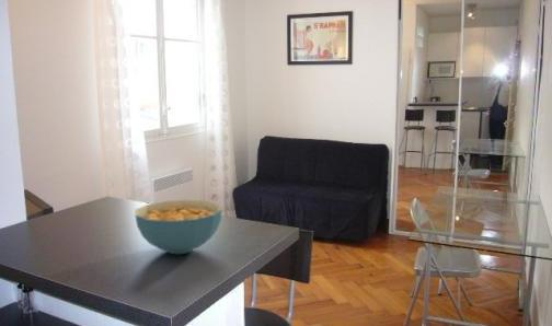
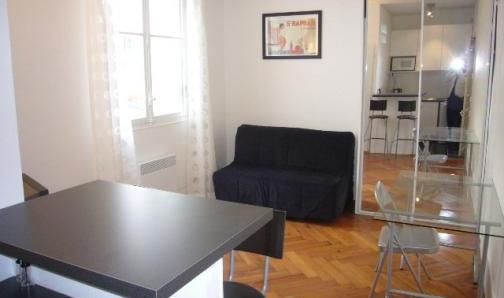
- cereal bowl (179, 230)
